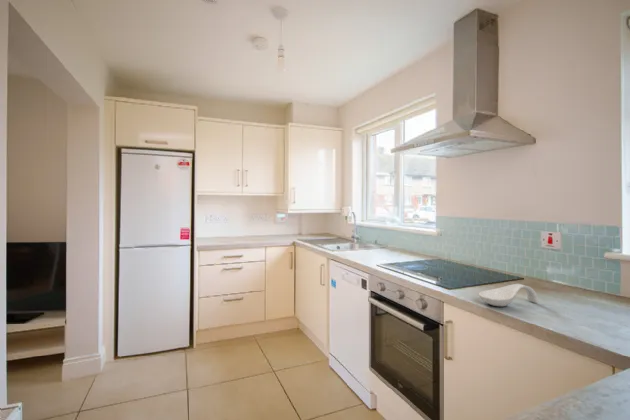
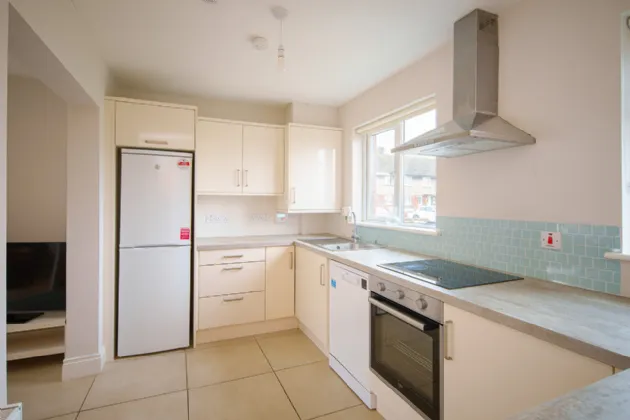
- spoon rest (508, 294)
